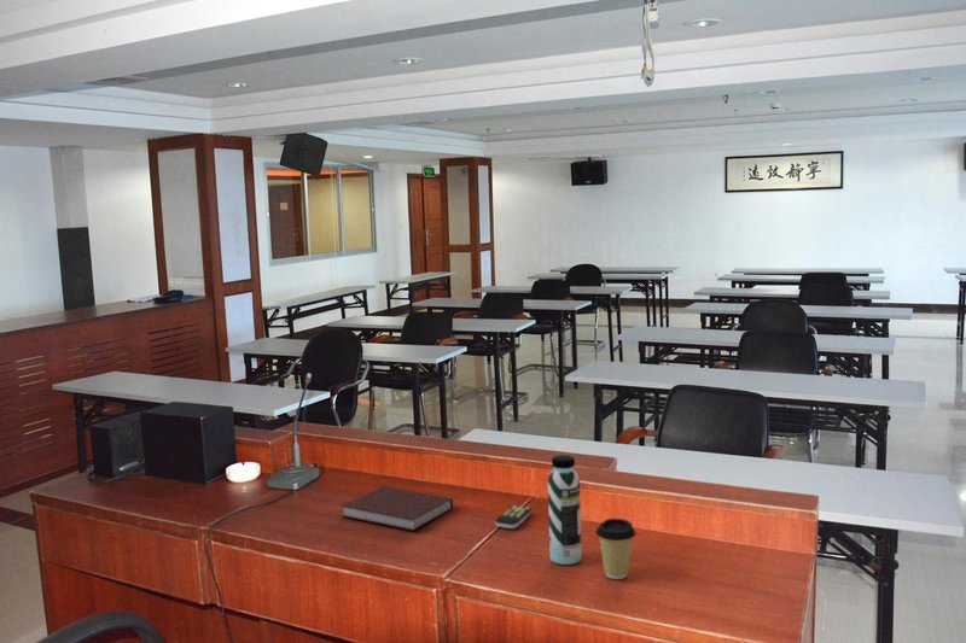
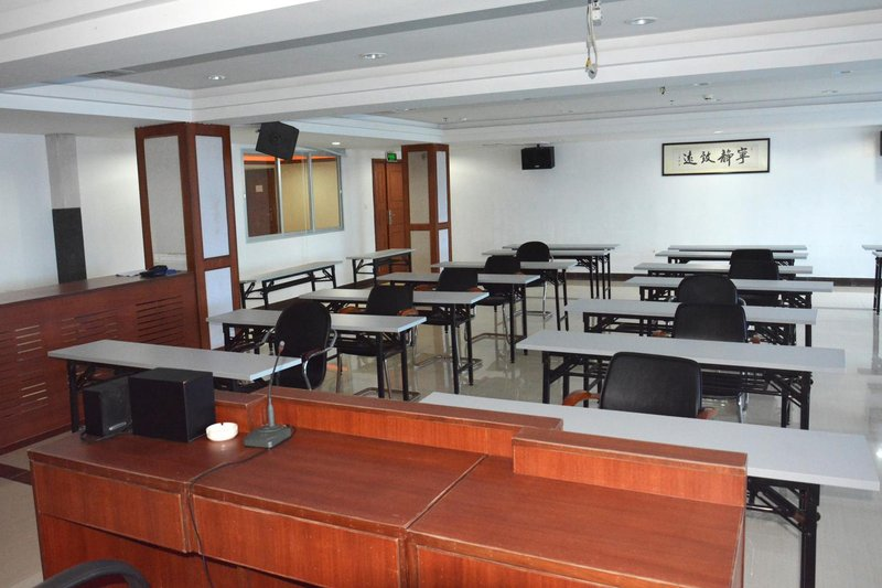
- coffee cup (616, 549)
- water bottle (564, 508)
- remote control (513, 516)
- notebook (397, 507)
